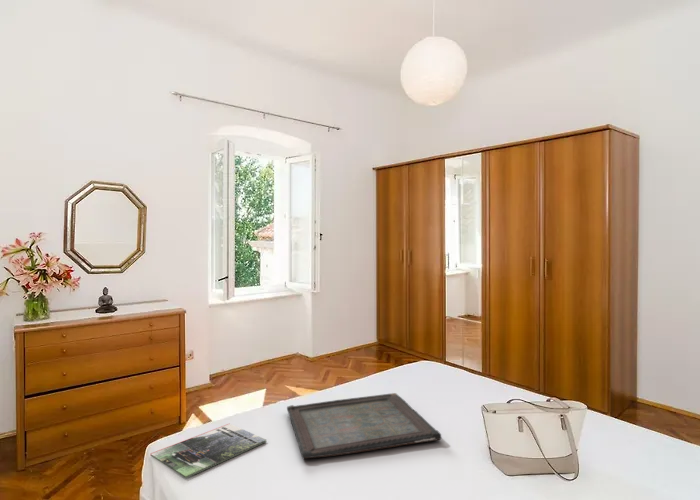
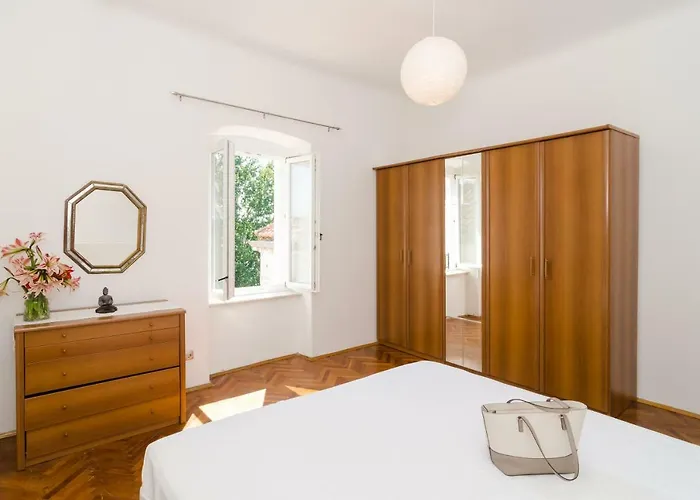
- serving tray (357, 420)
- magazine (210, 447)
